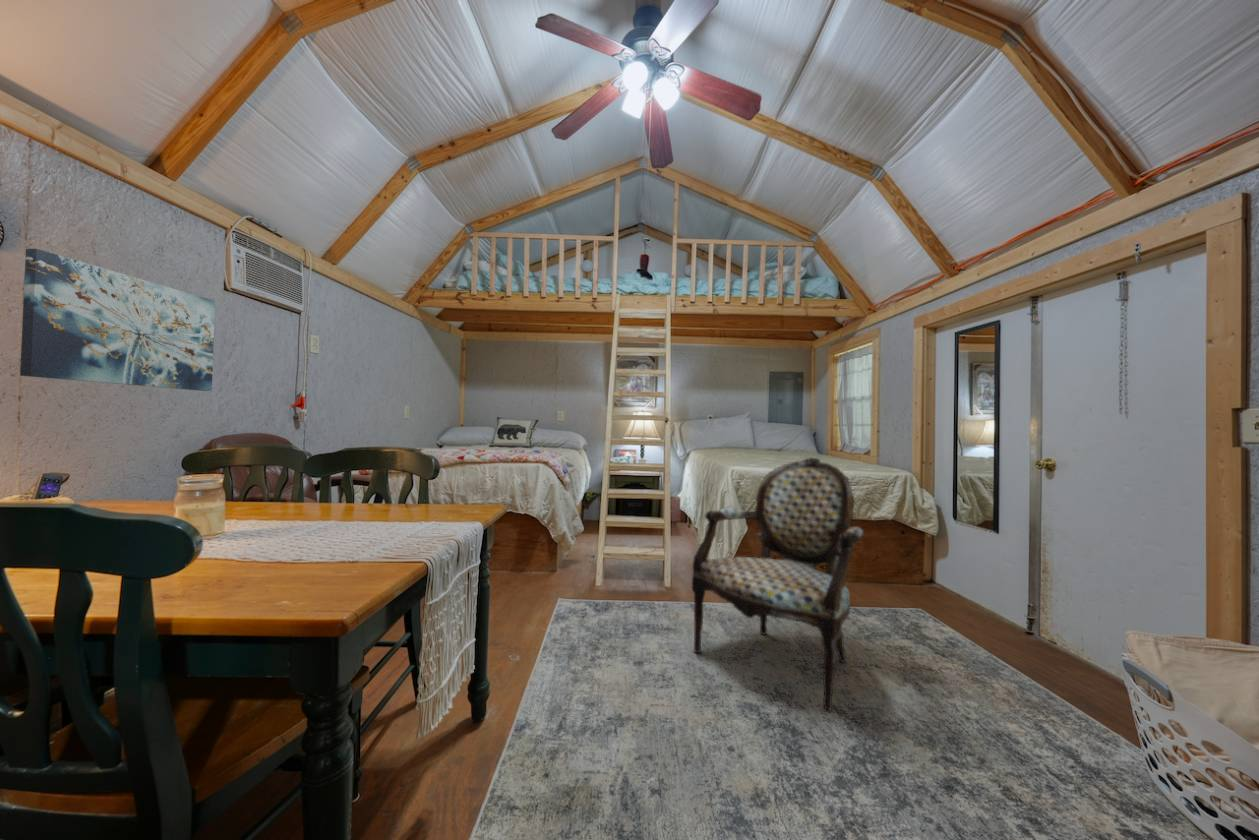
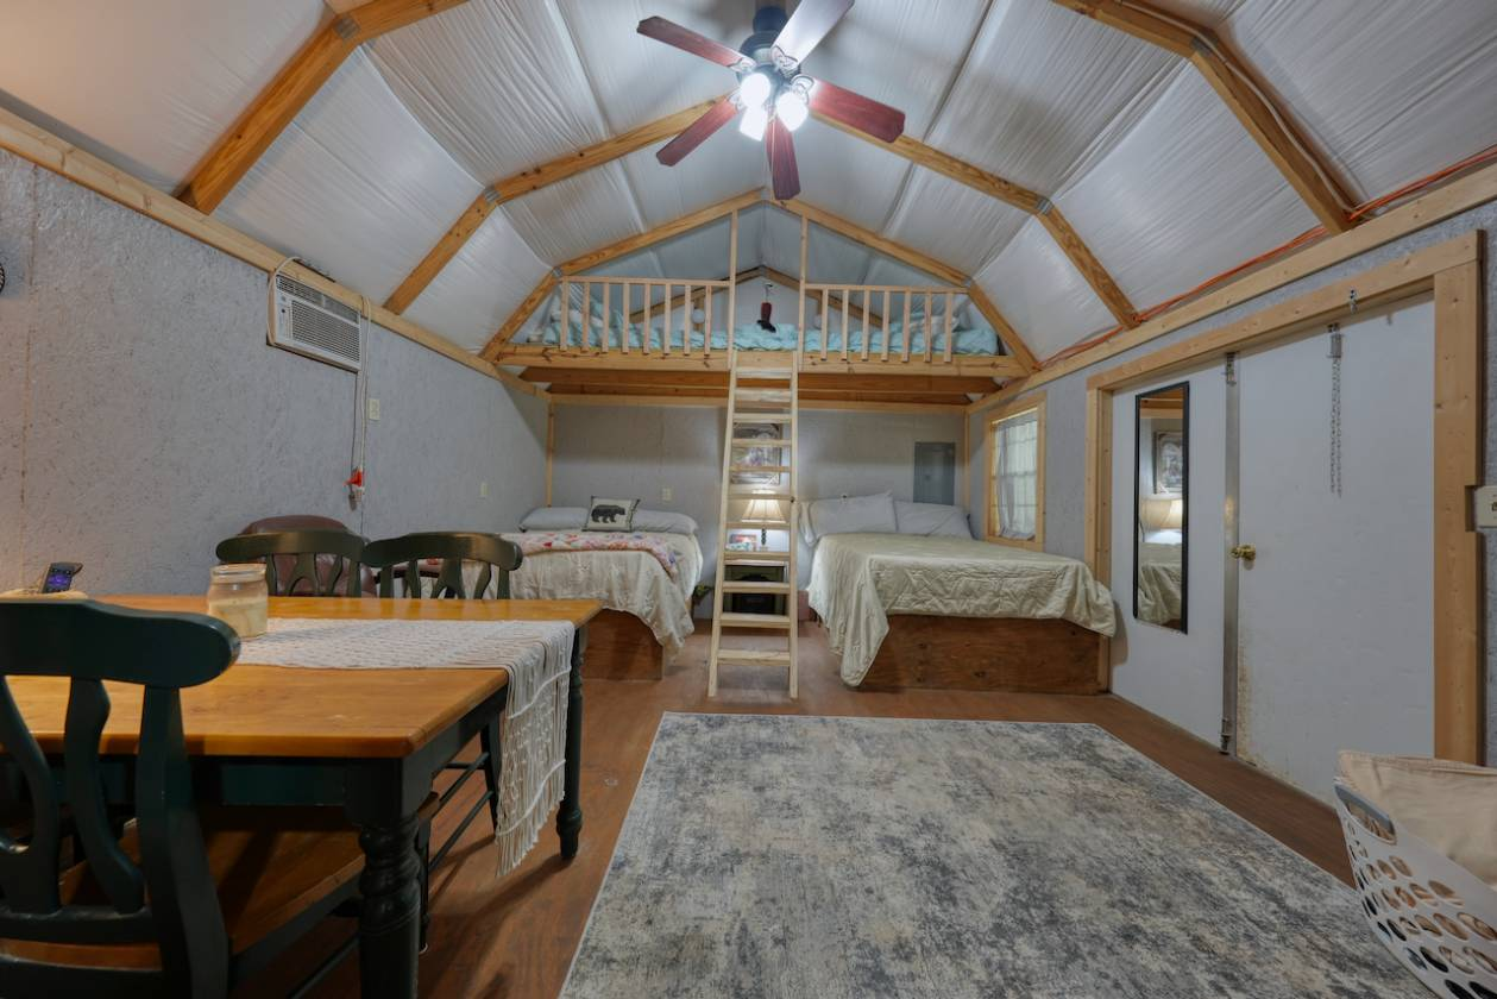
- armchair (778, 560)
- wall art (134, 331)
